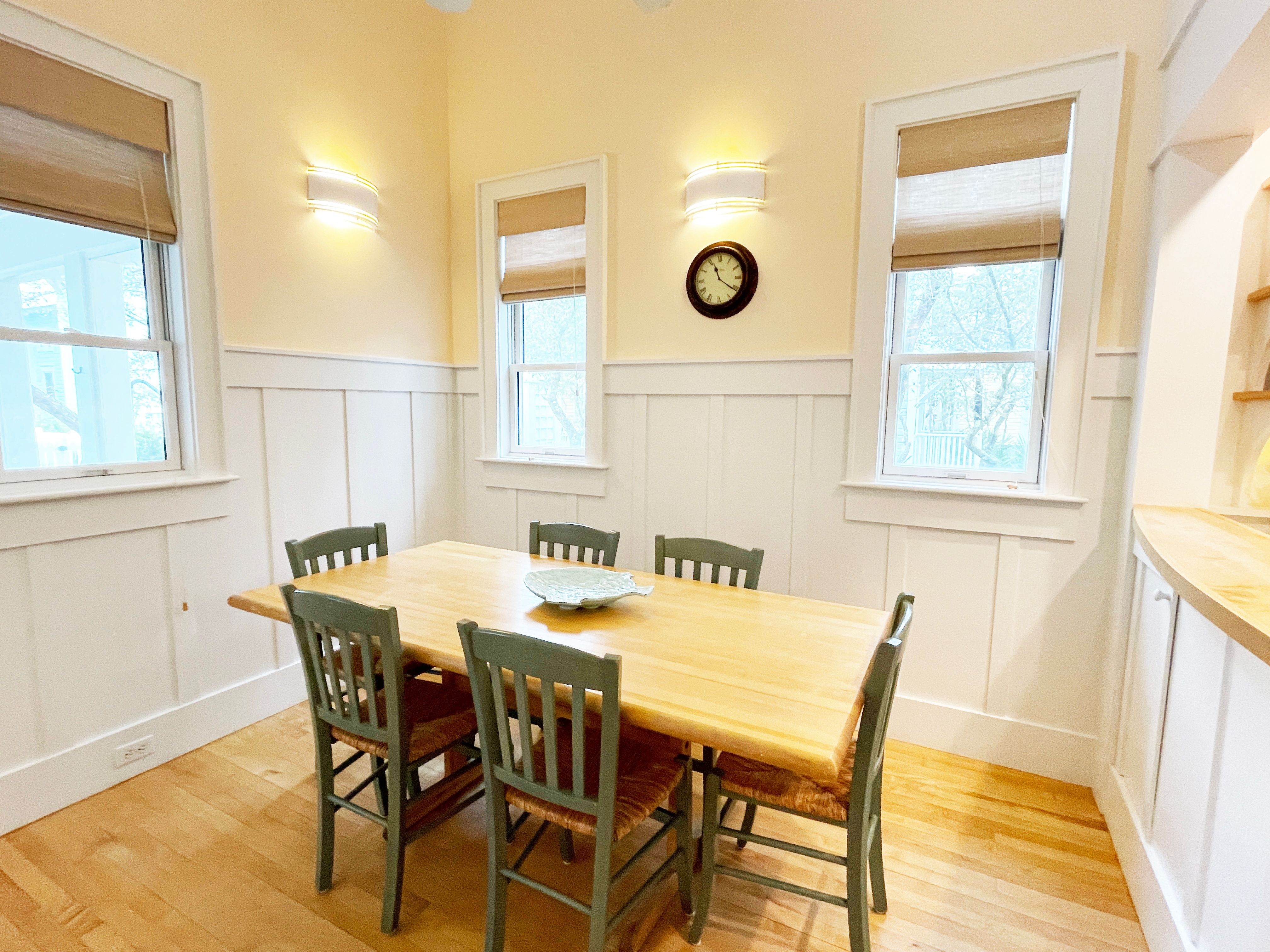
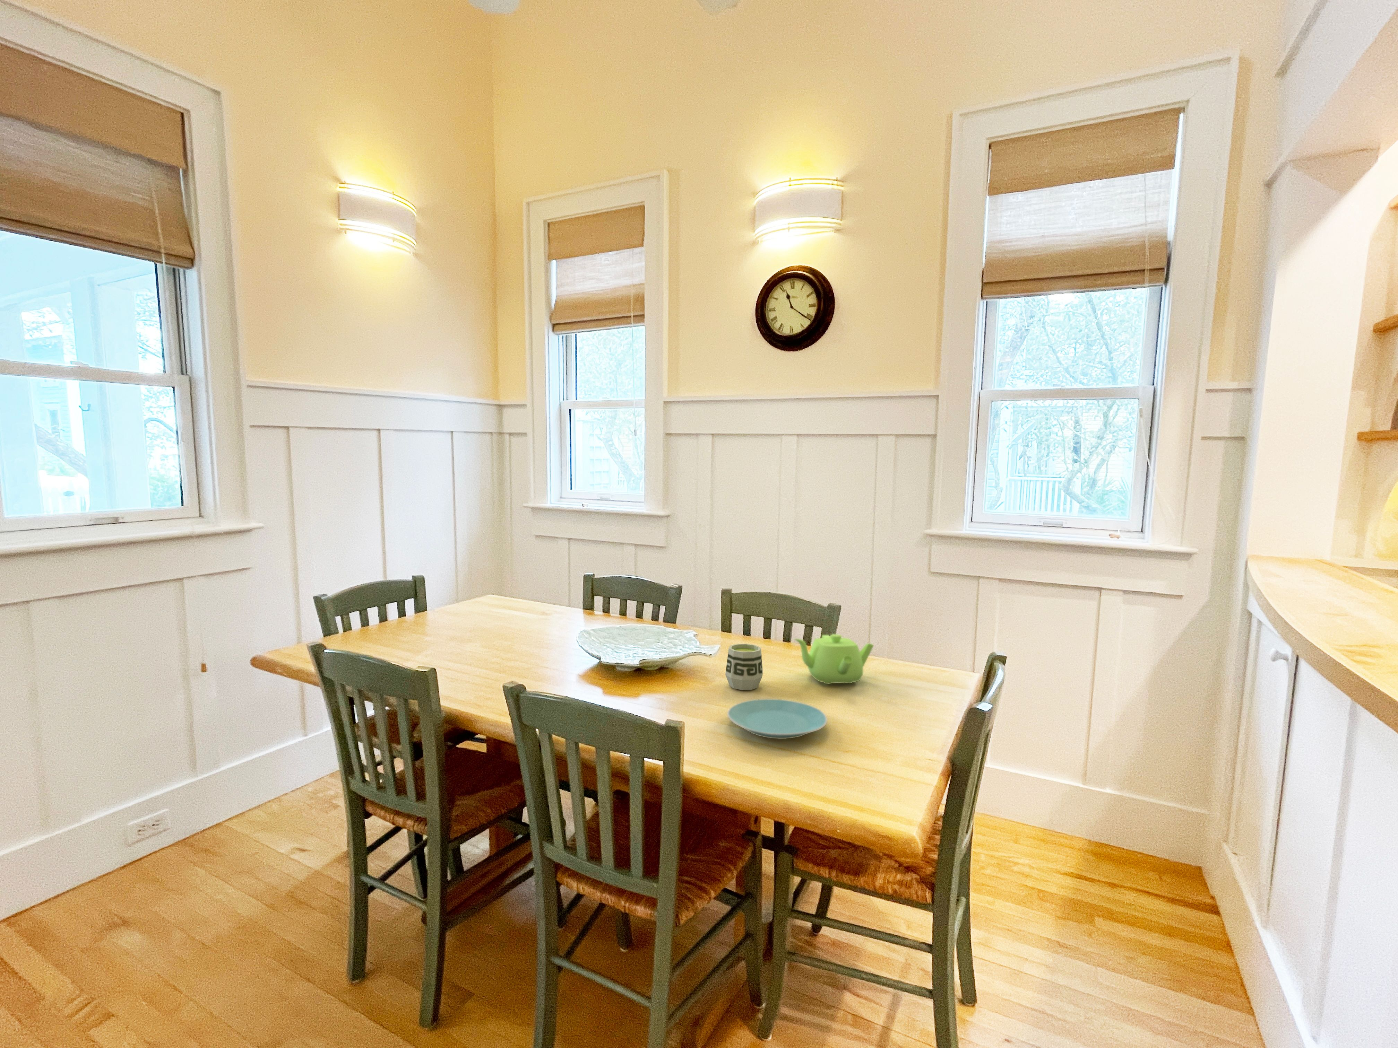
+ plate (777, 720)
+ cup (744, 666)
+ teapot (834, 658)
